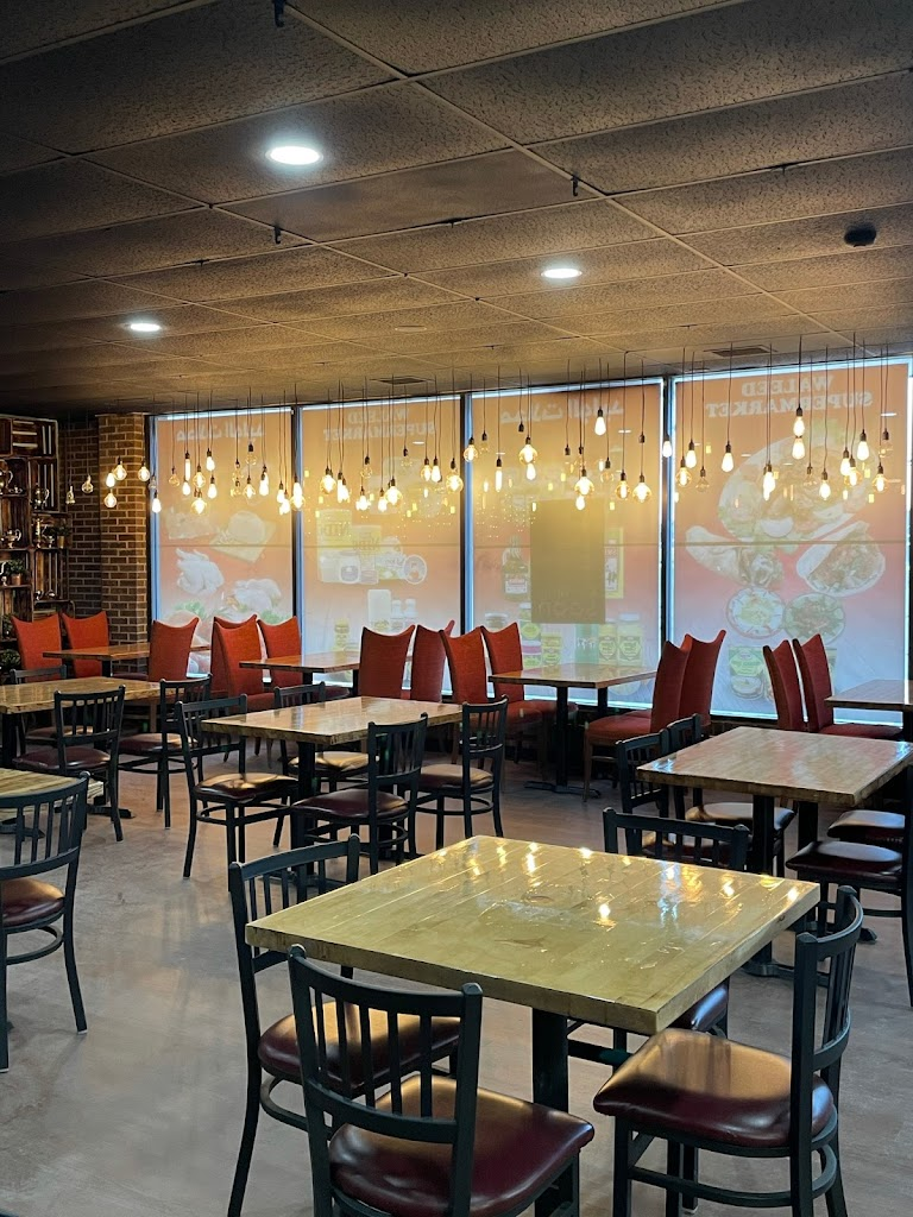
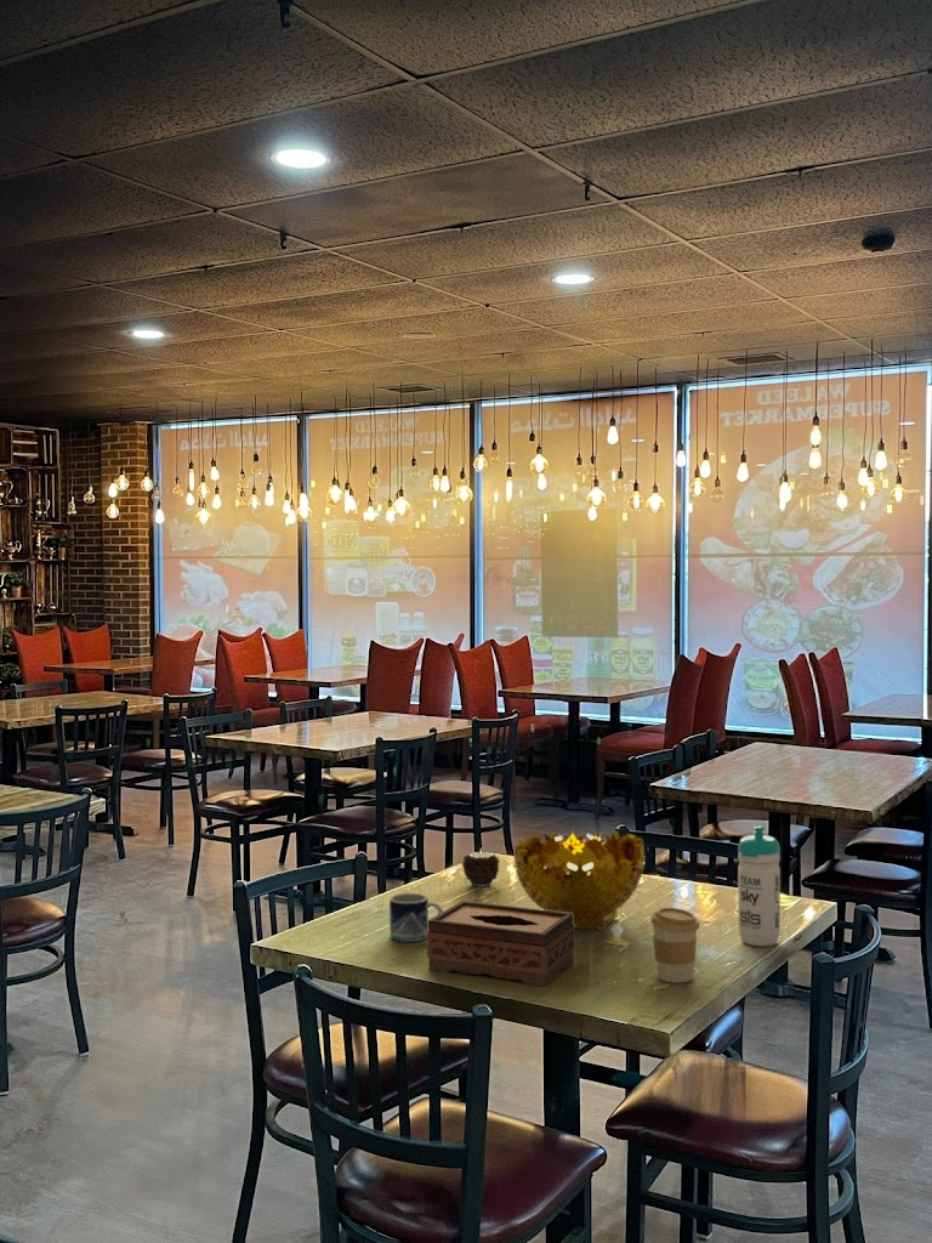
+ tissue box (501, 941)
+ candle (481, 865)
+ coffee cup (675, 943)
+ water bottle (758, 884)
+ decorative bowl (579, 880)
+ mug (416, 918)
